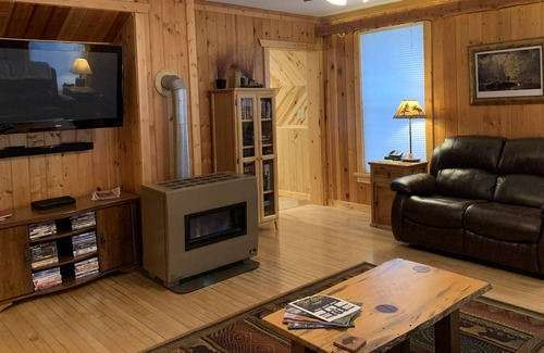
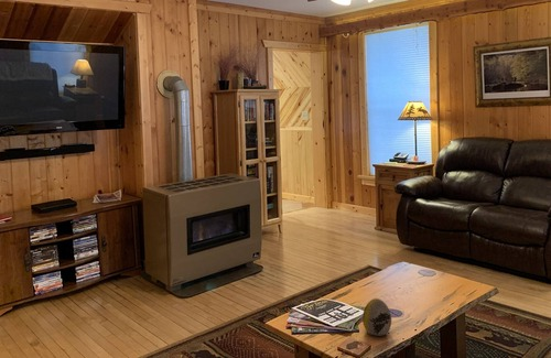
+ decorative egg (377, 315)
